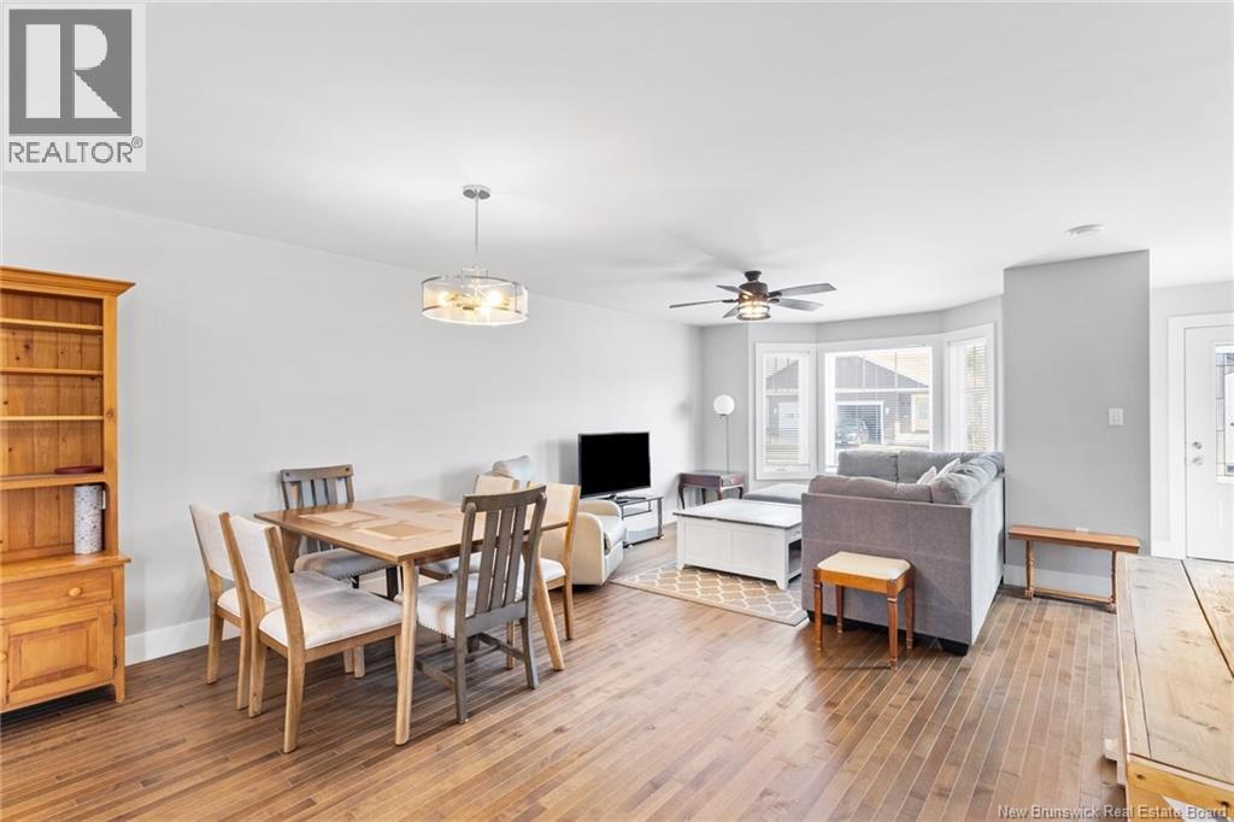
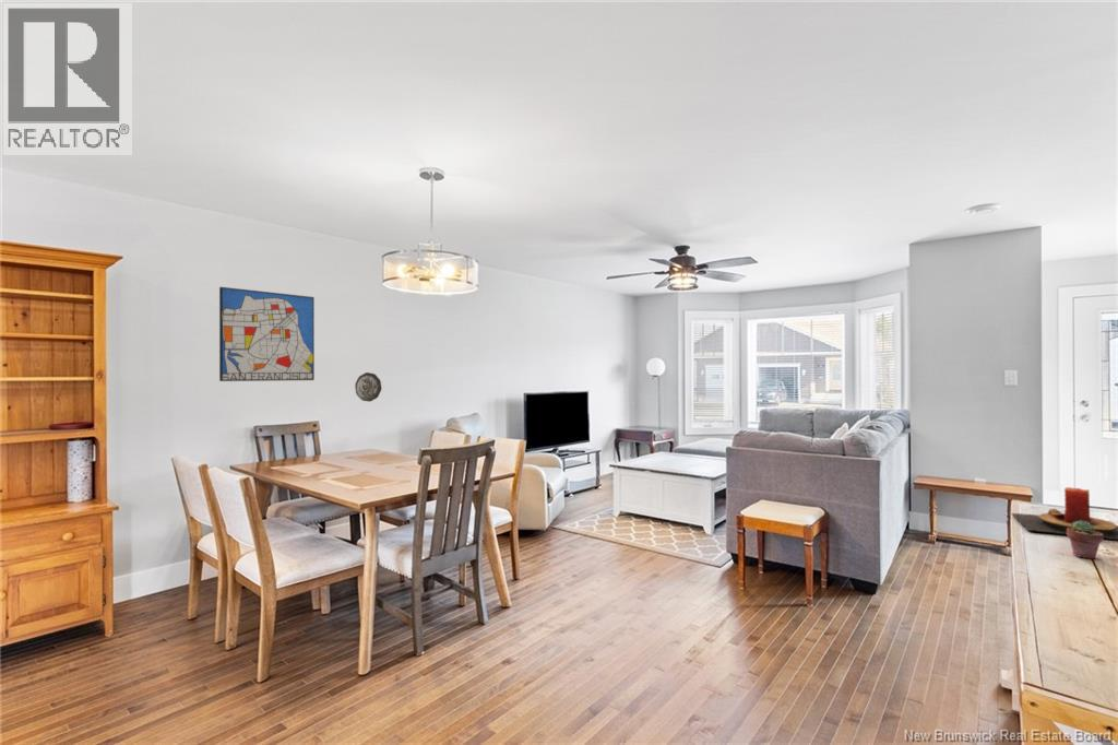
+ wall art (270, 336)
+ potted succulent (1084, 537)
+ candle (1070, 507)
+ decorative plate (367, 387)
